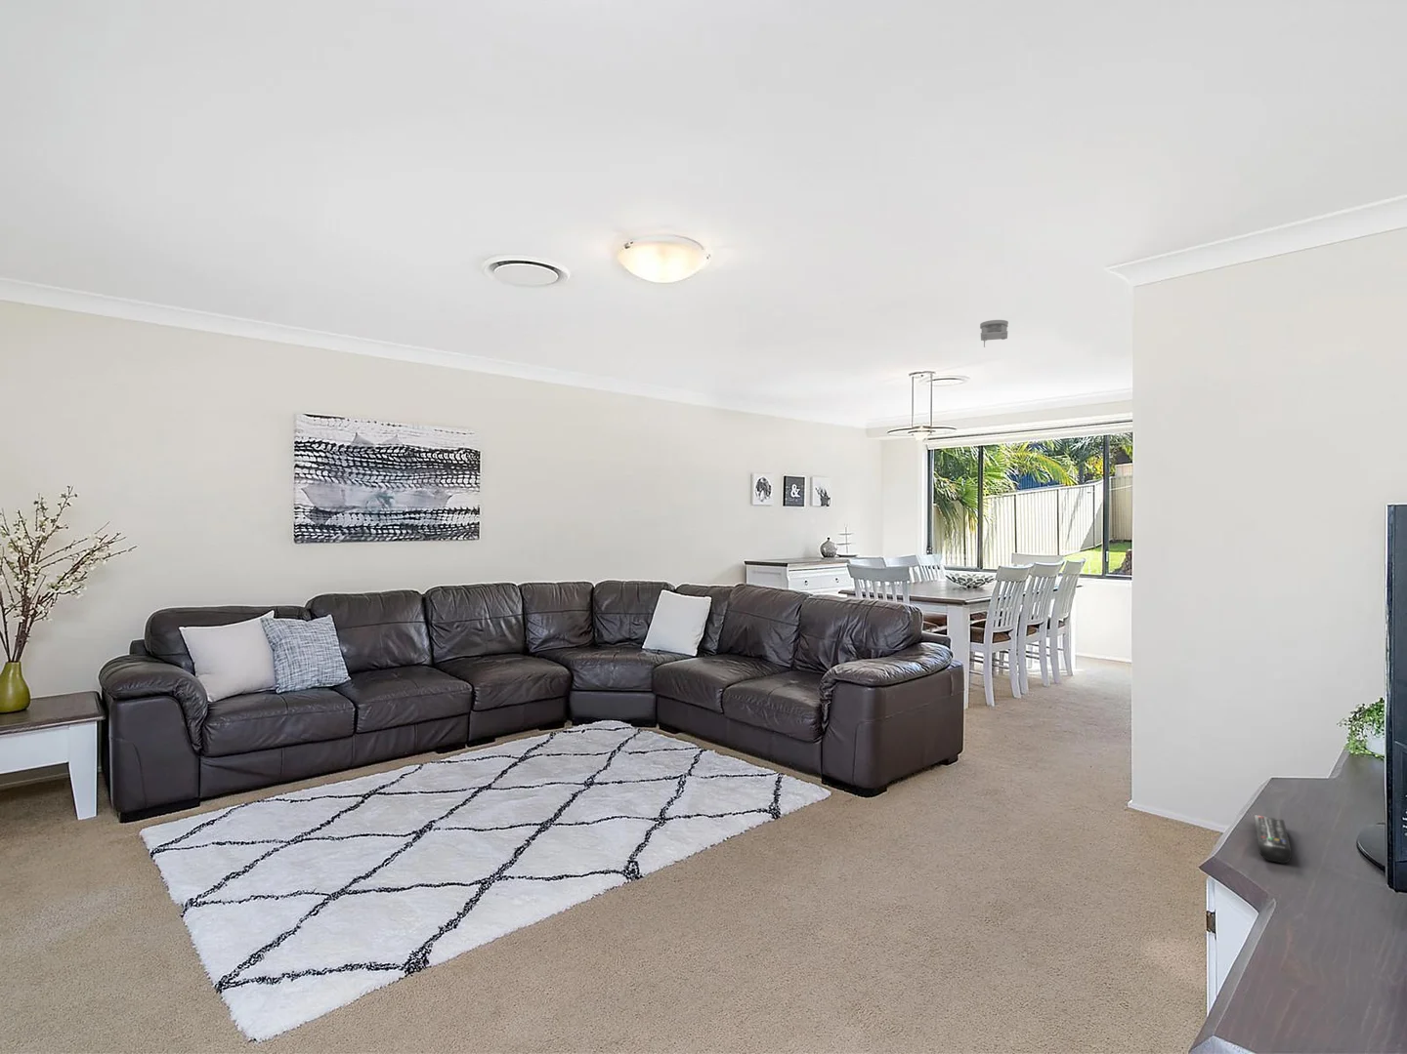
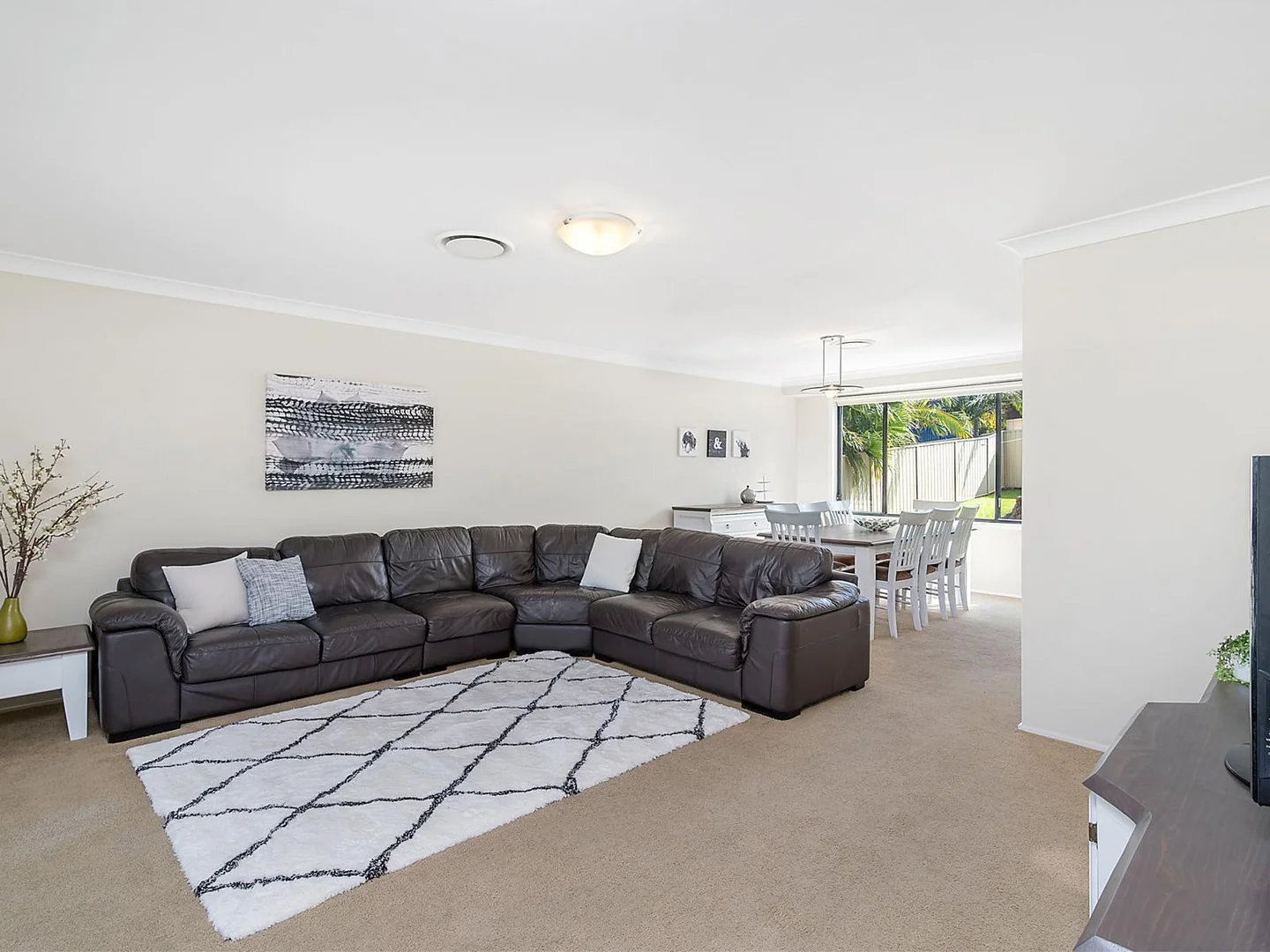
- remote control (1271, 836)
- smoke detector (994, 333)
